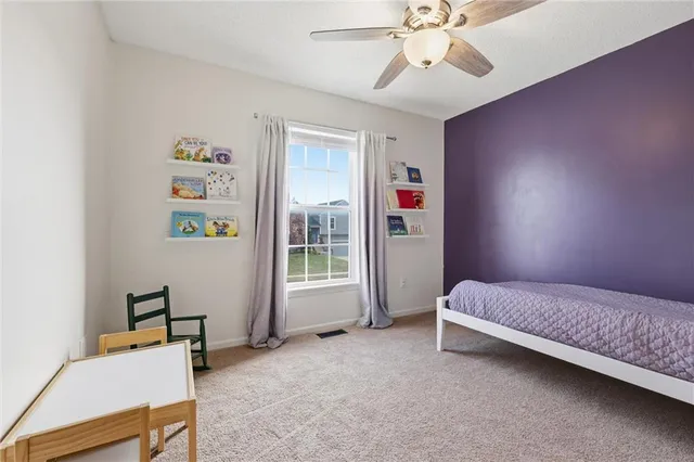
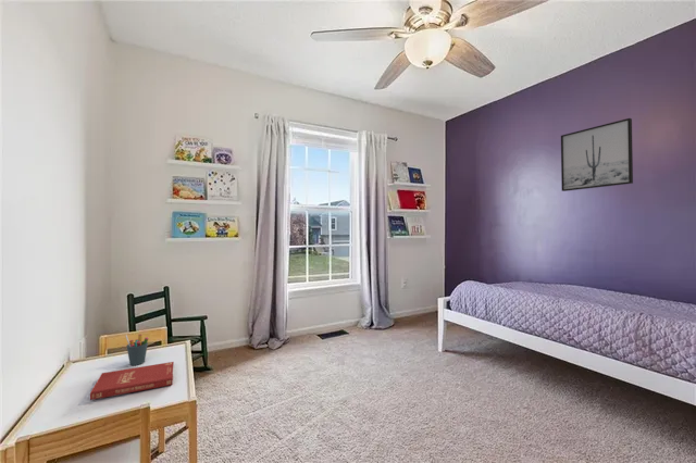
+ wall art (594, 158)
+ pen holder (137, 348)
+ book (136, 378)
